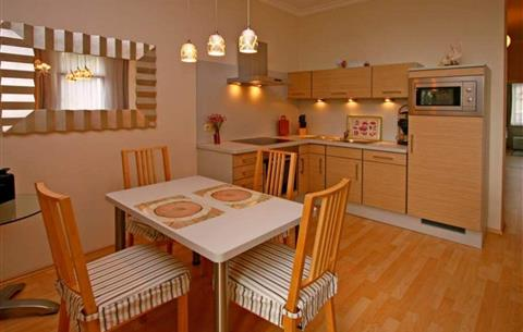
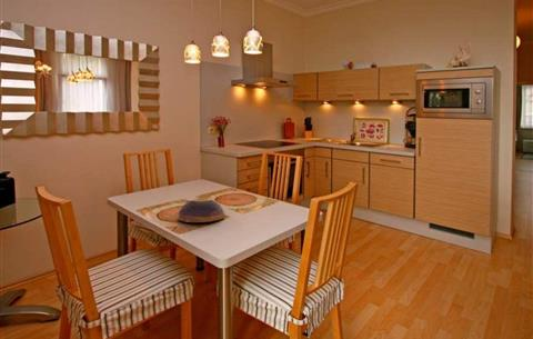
+ decorative bowl (201, 208)
